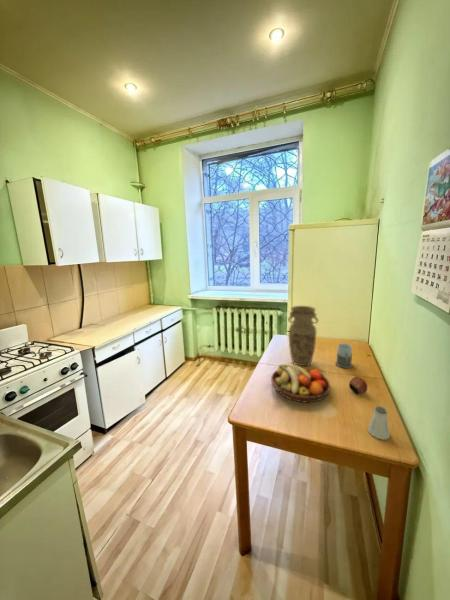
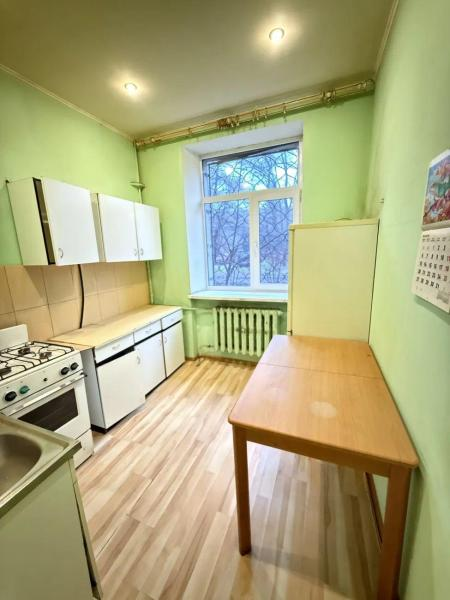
- saltshaker (379, 421)
- apple (358, 385)
- fruit bowl (299, 378)
- vase (302, 335)
- mug (345, 356)
